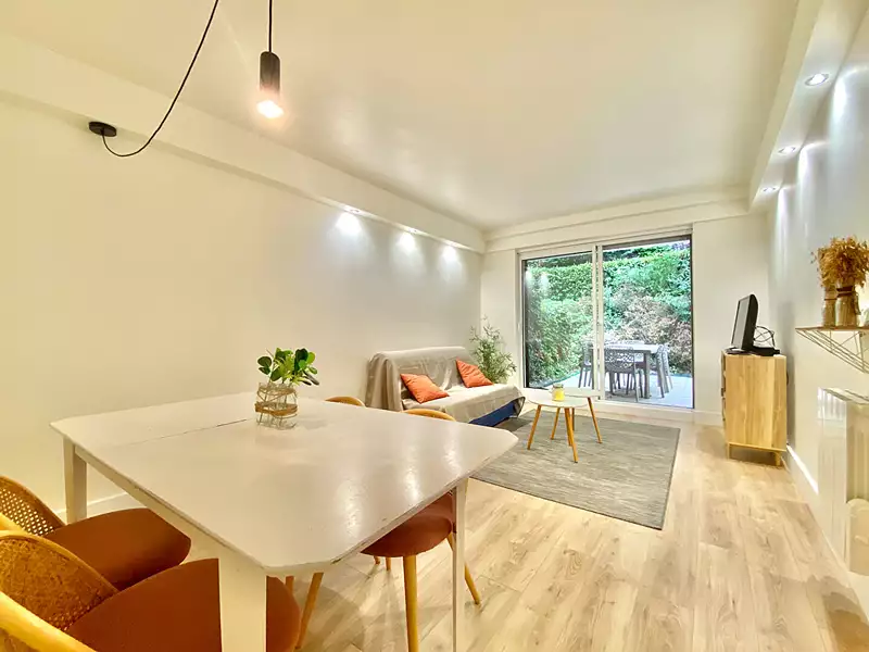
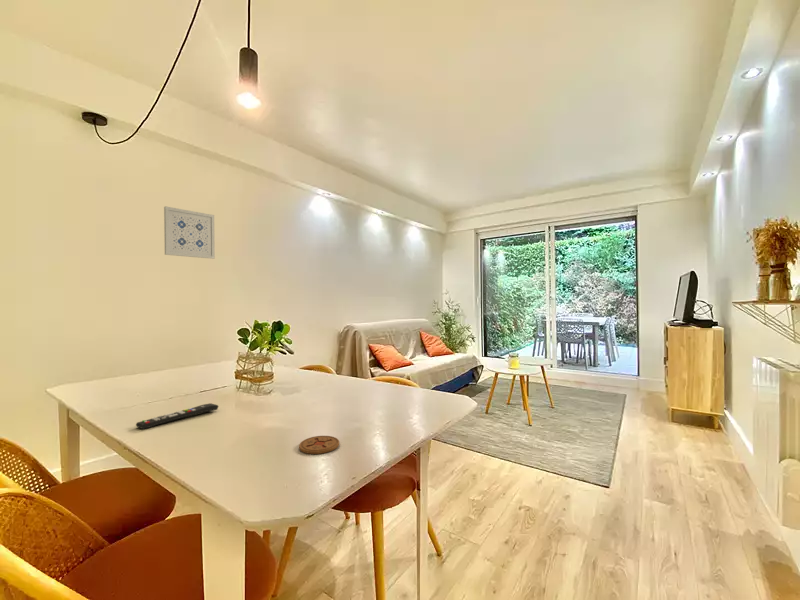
+ wall art (190, 233)
+ coaster (319, 444)
+ remote control (180, 415)
